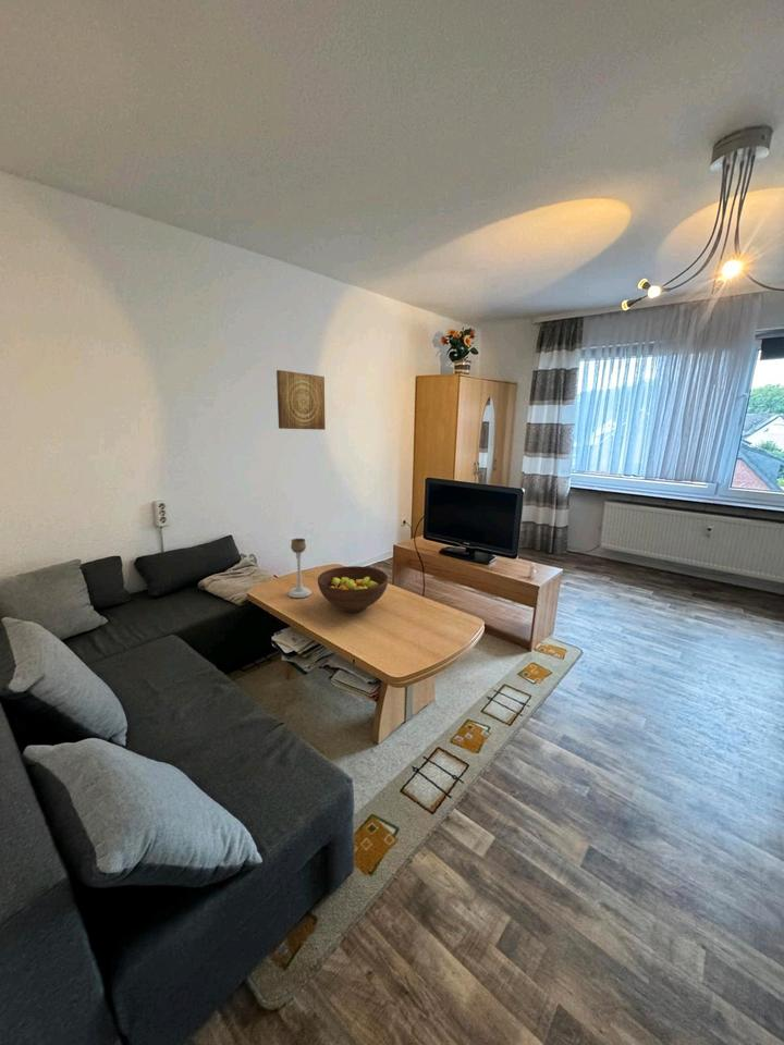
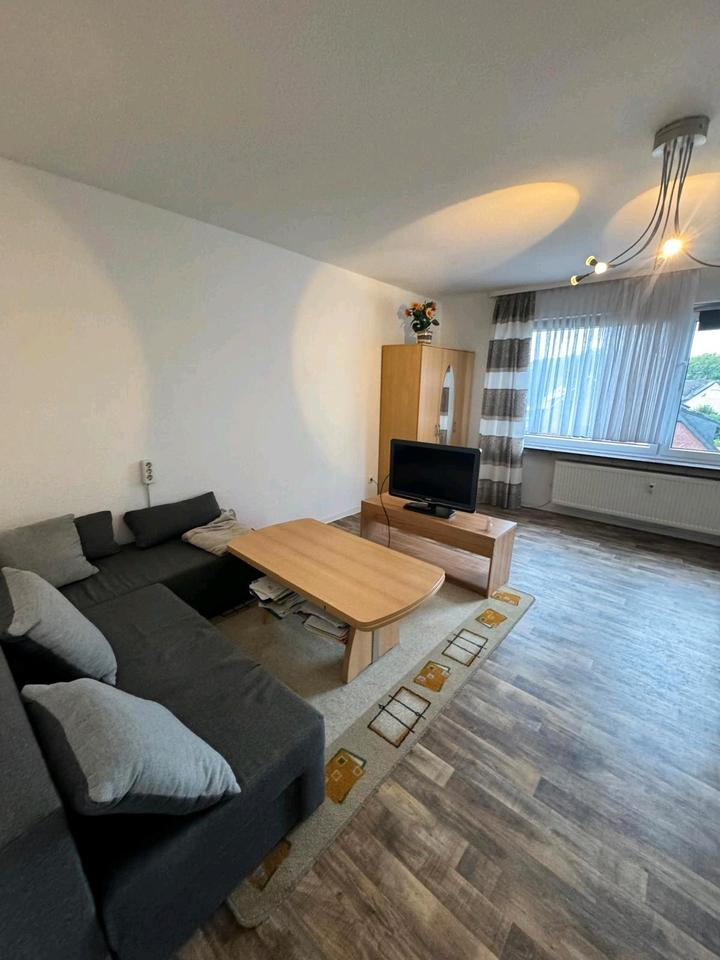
- candle holder (298, 566)
- wall art (302, 402)
- fruit bowl (353, 592)
